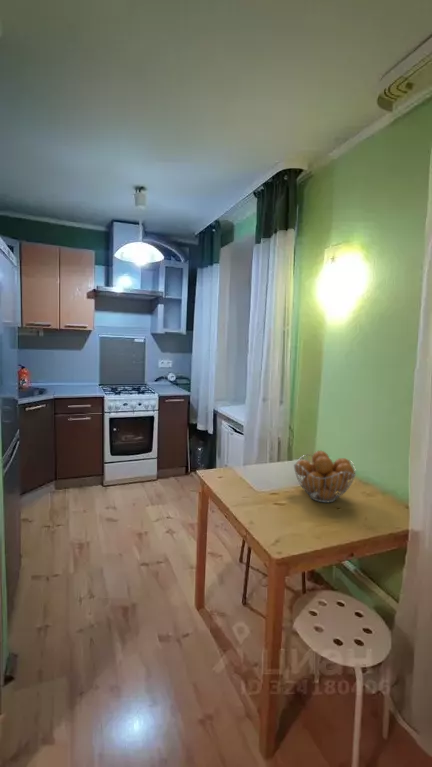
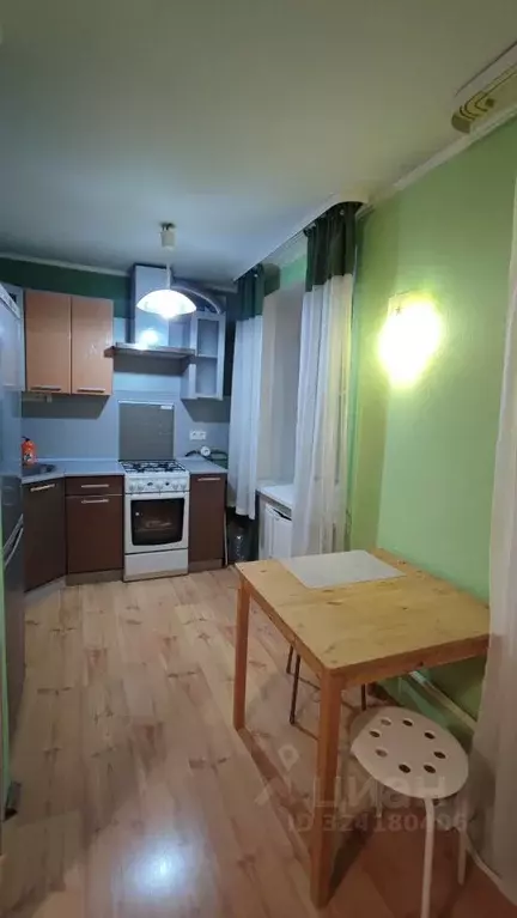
- fruit basket (323, 475)
